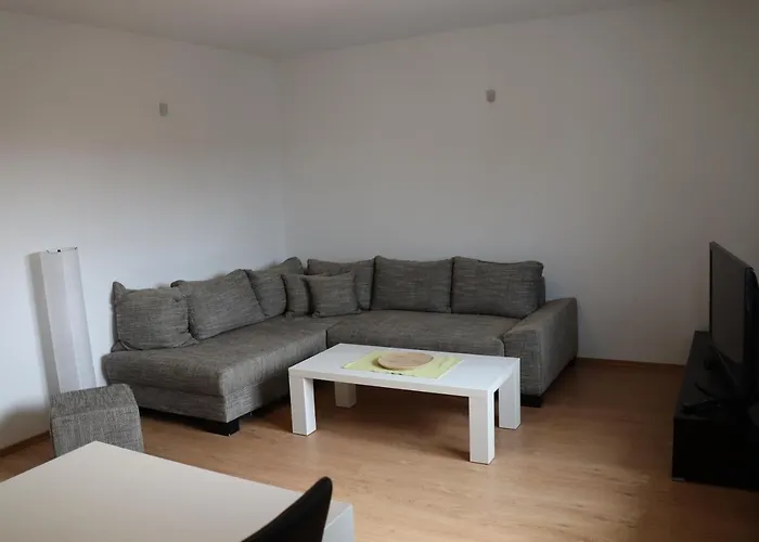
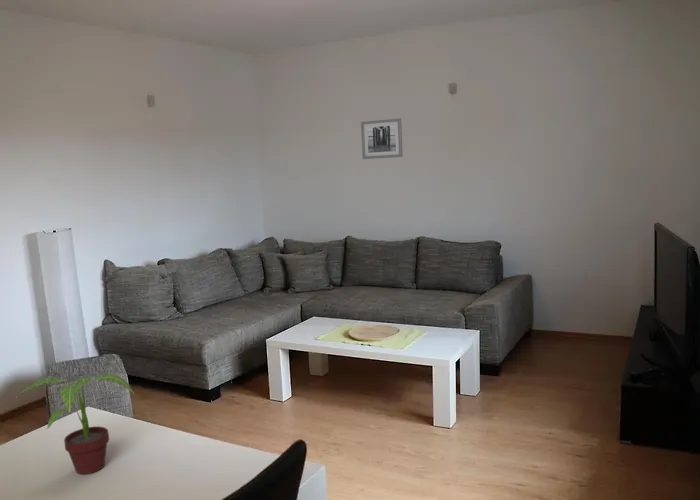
+ potted plant (81, 422)
+ wall art (381, 139)
